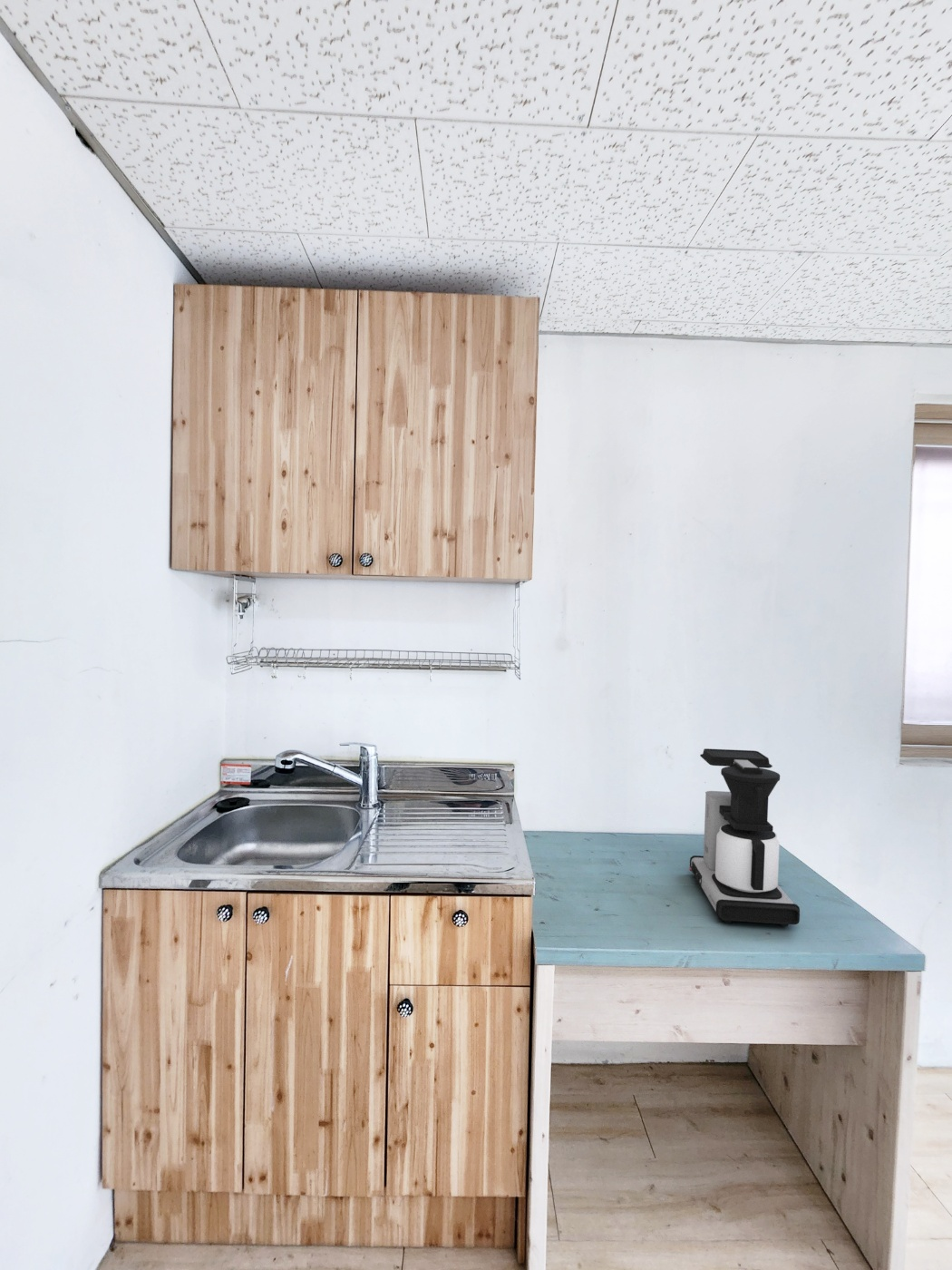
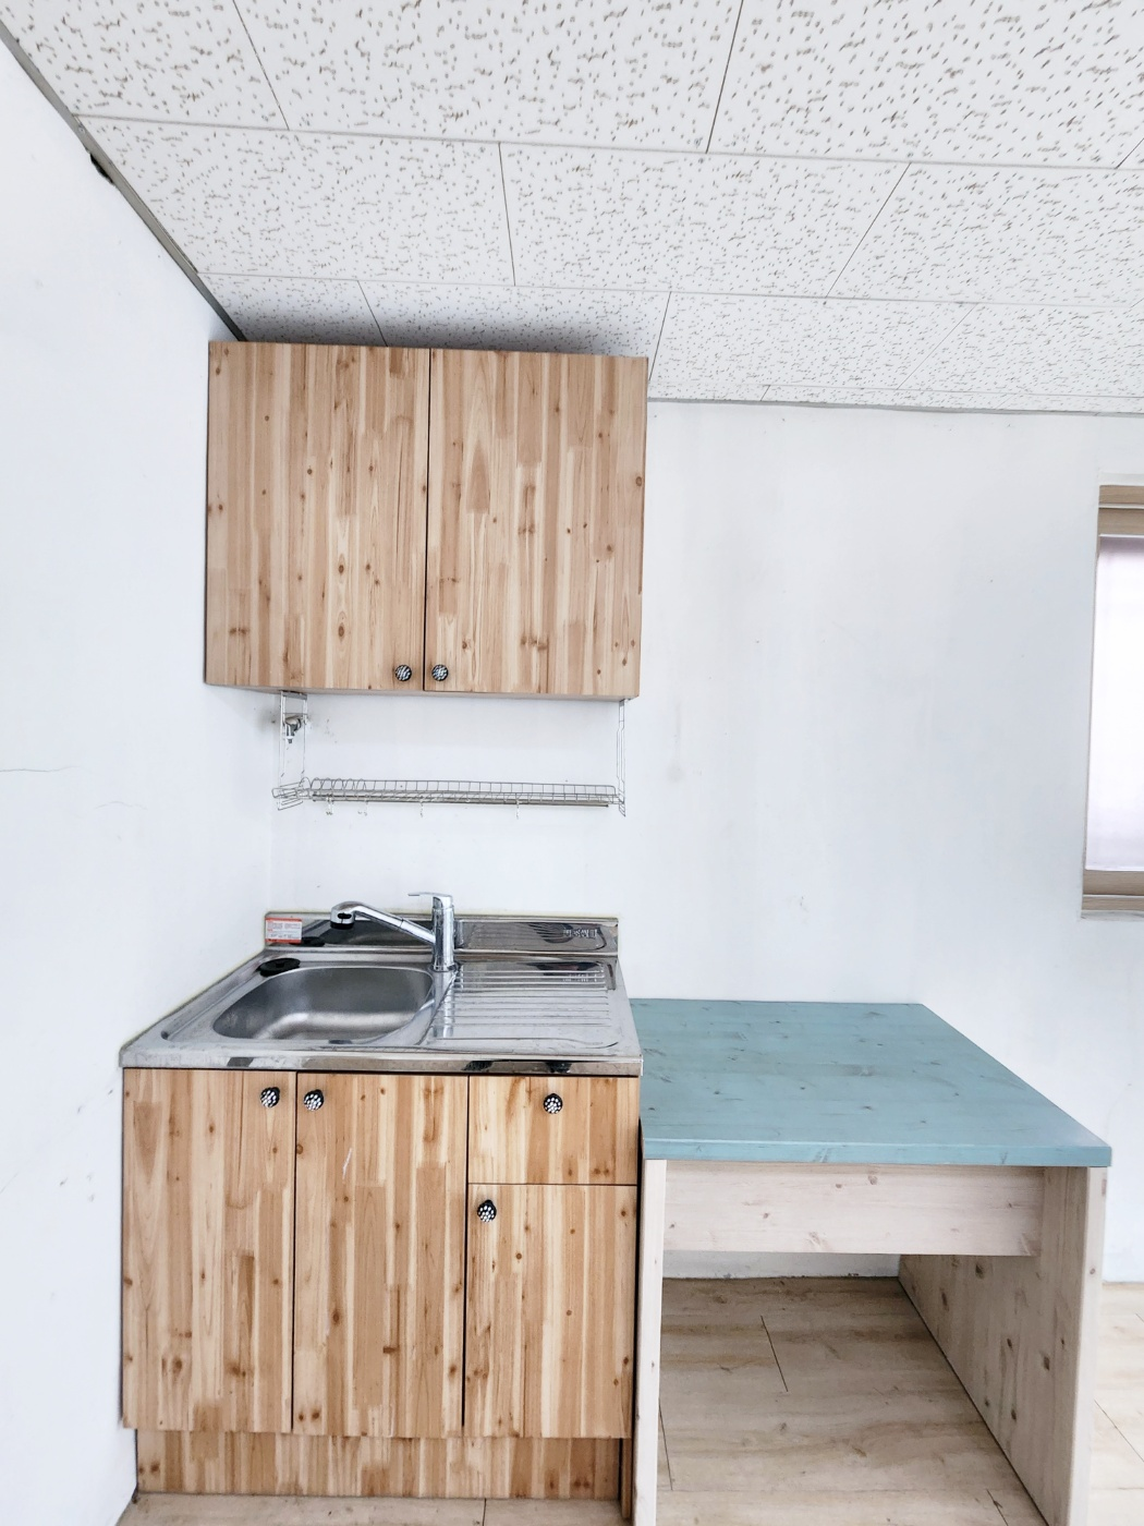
- coffee maker (742, 830)
